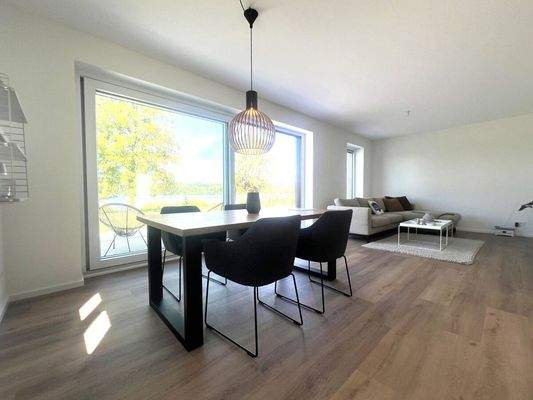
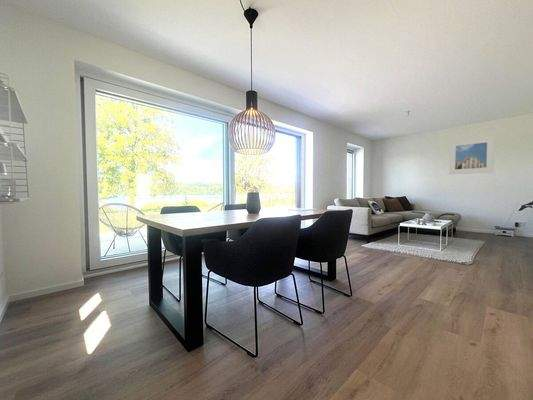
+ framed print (470, 156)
